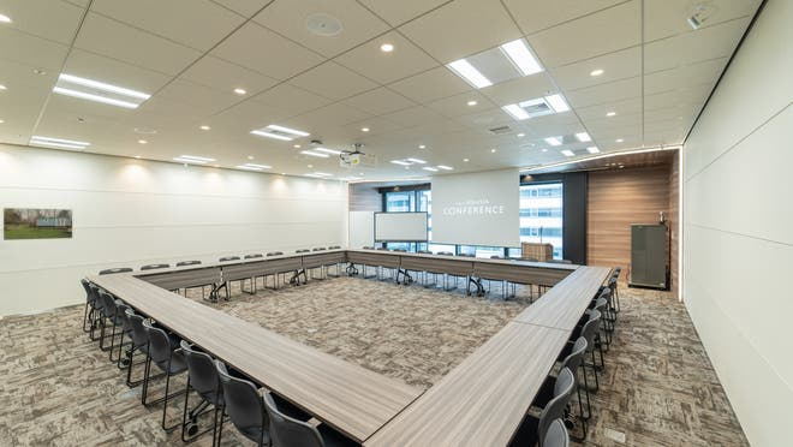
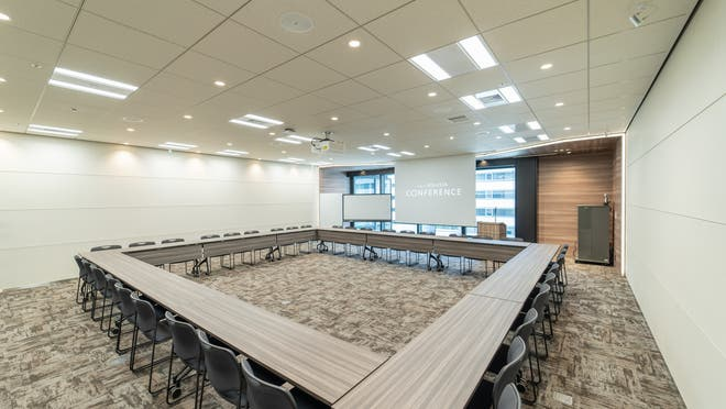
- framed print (40, 224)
